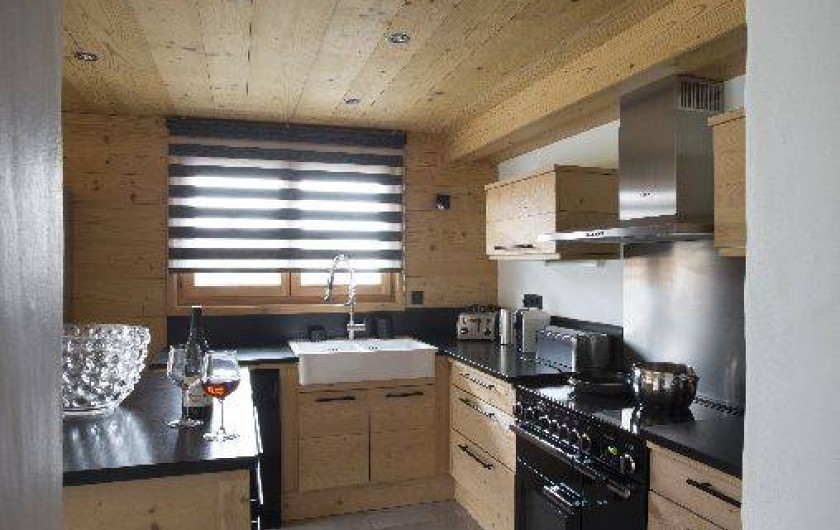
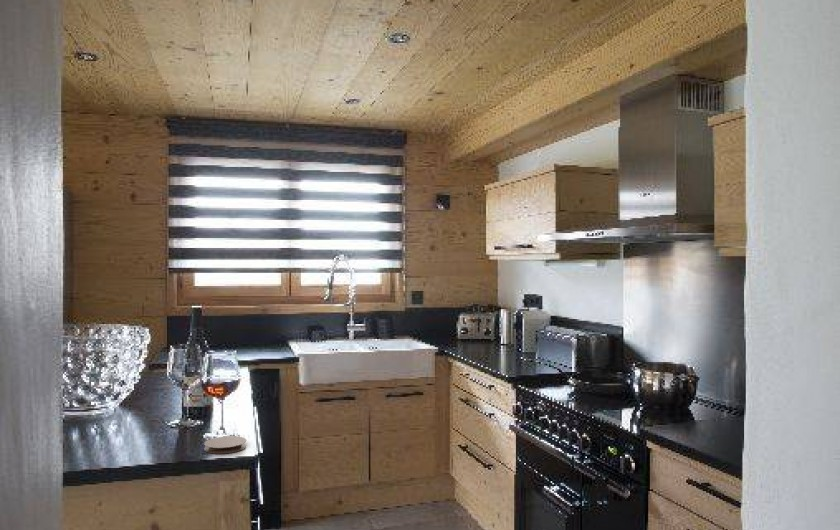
+ coaster (225, 444)
